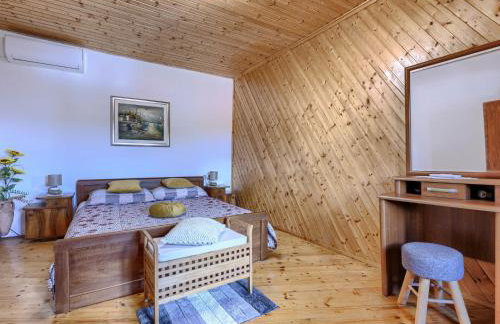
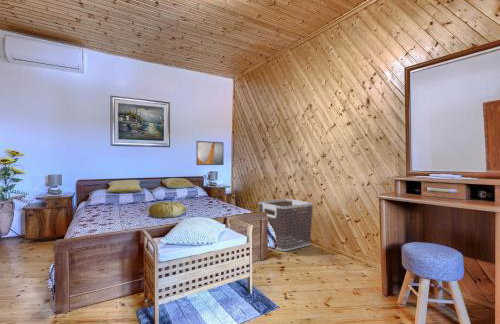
+ clothes hamper (285, 222)
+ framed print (210, 153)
